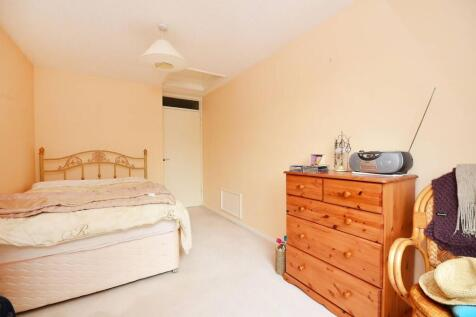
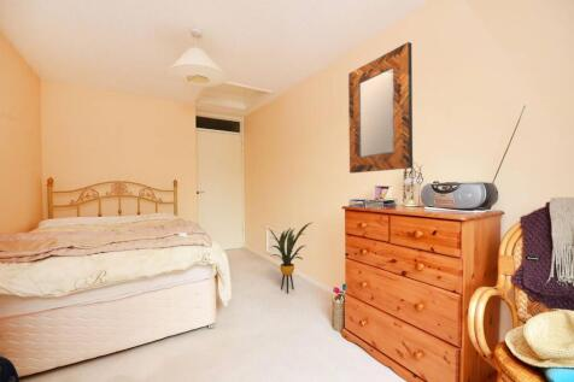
+ home mirror (376, 114)
+ house plant (291, 257)
